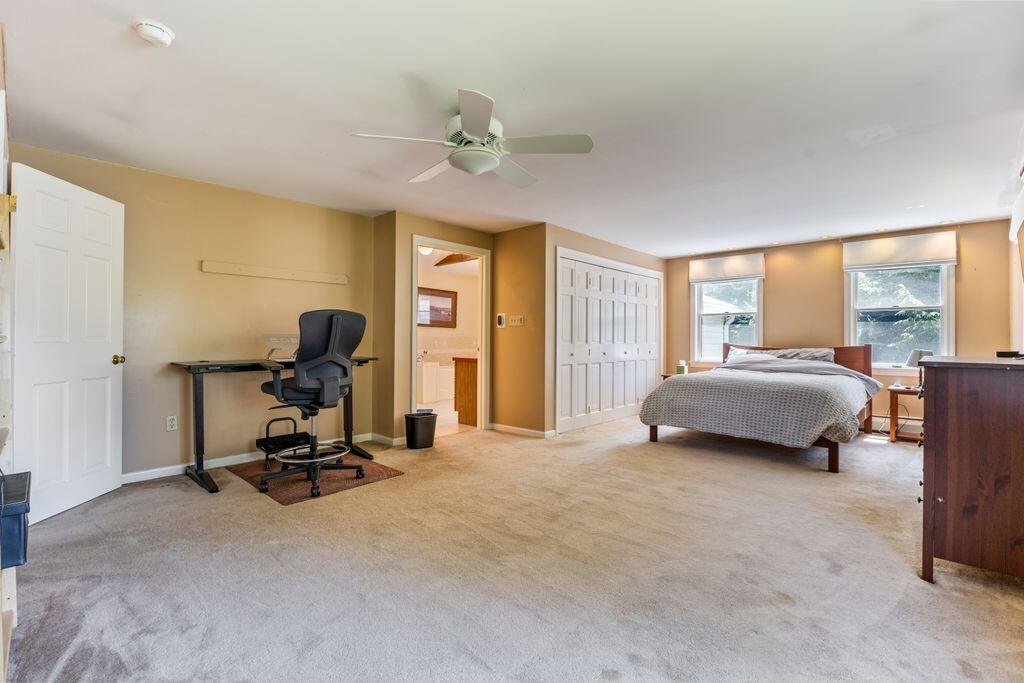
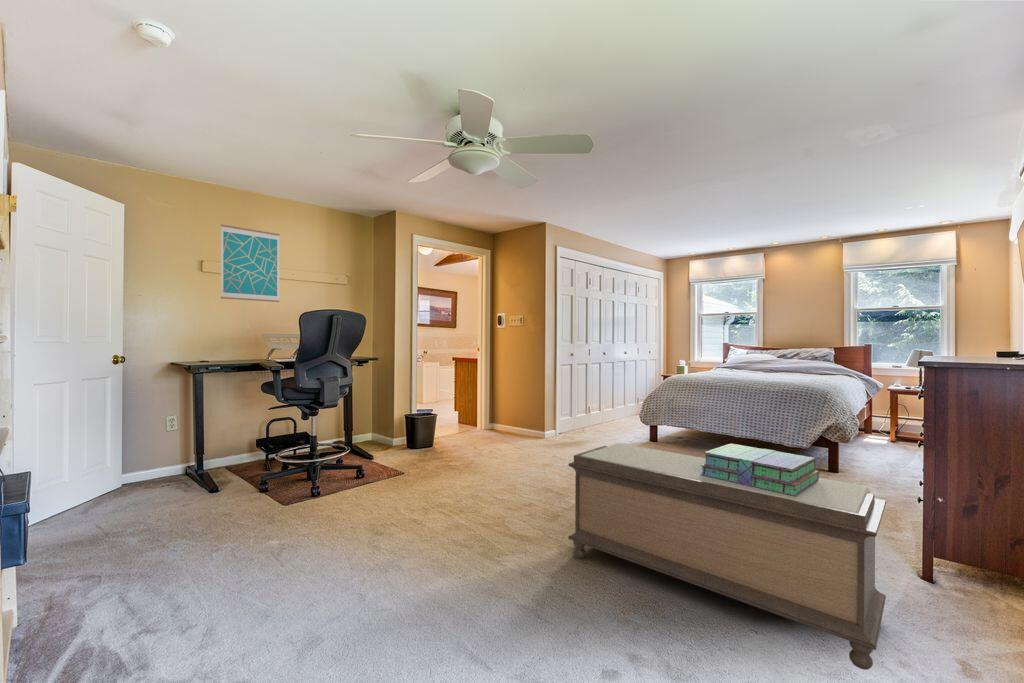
+ stack of books (758, 465)
+ wall art (251, 265)
+ bench (706, 526)
